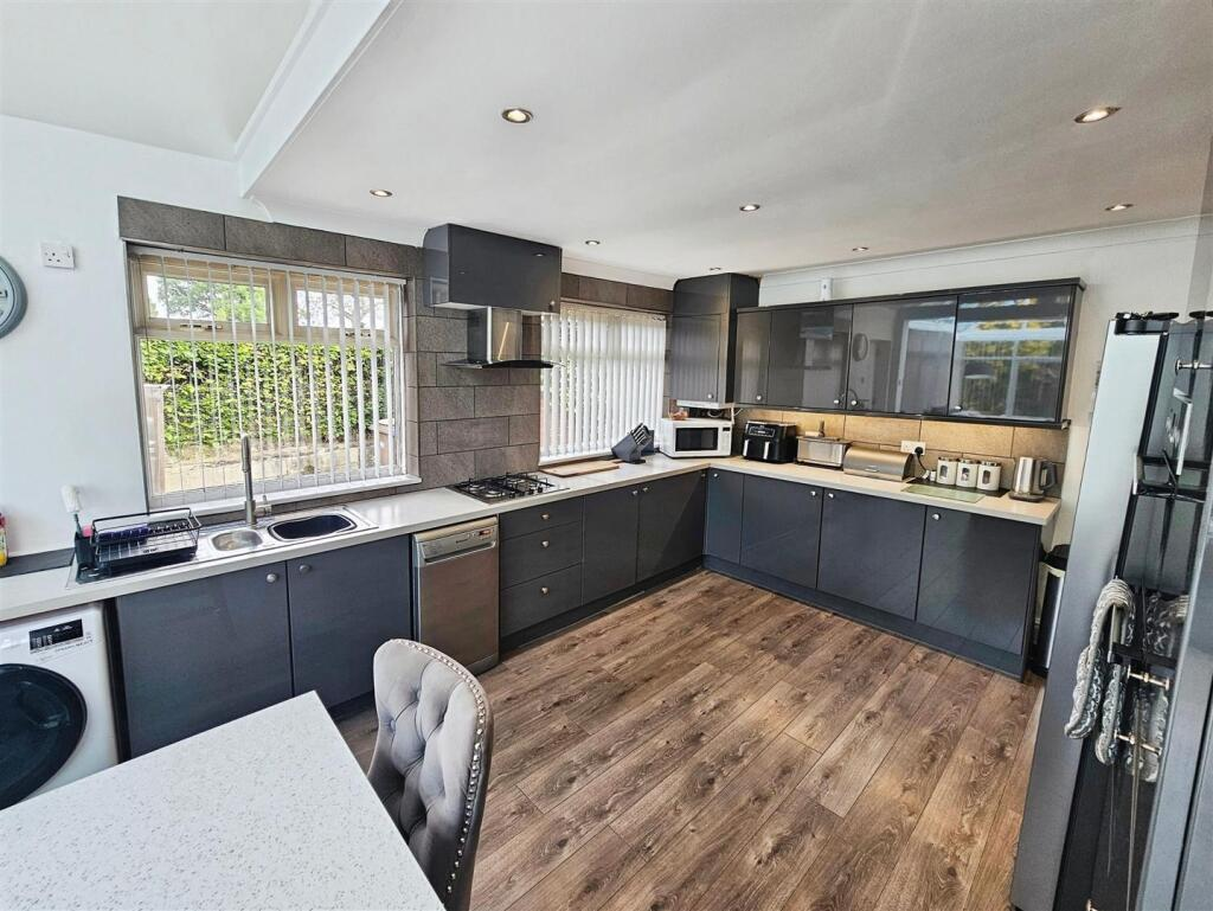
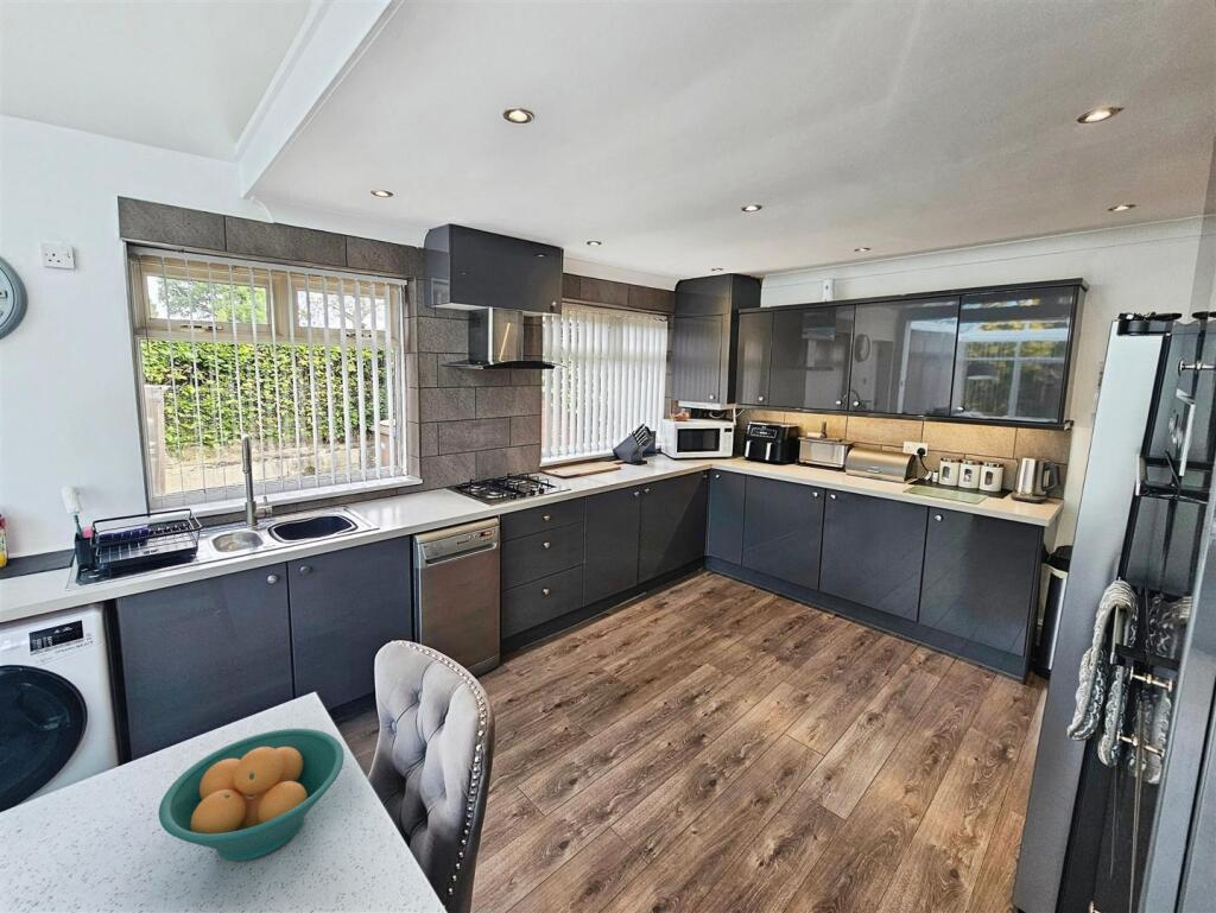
+ fruit bowl (259, 791)
